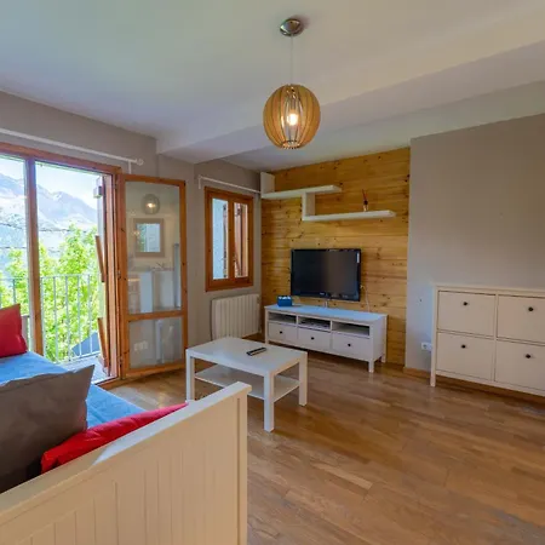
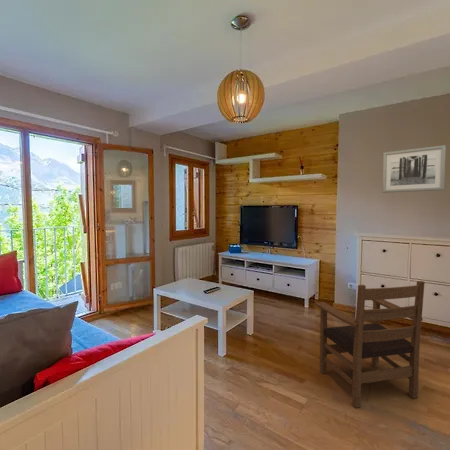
+ wall art (412, 170)
+ armchair (367, 330)
